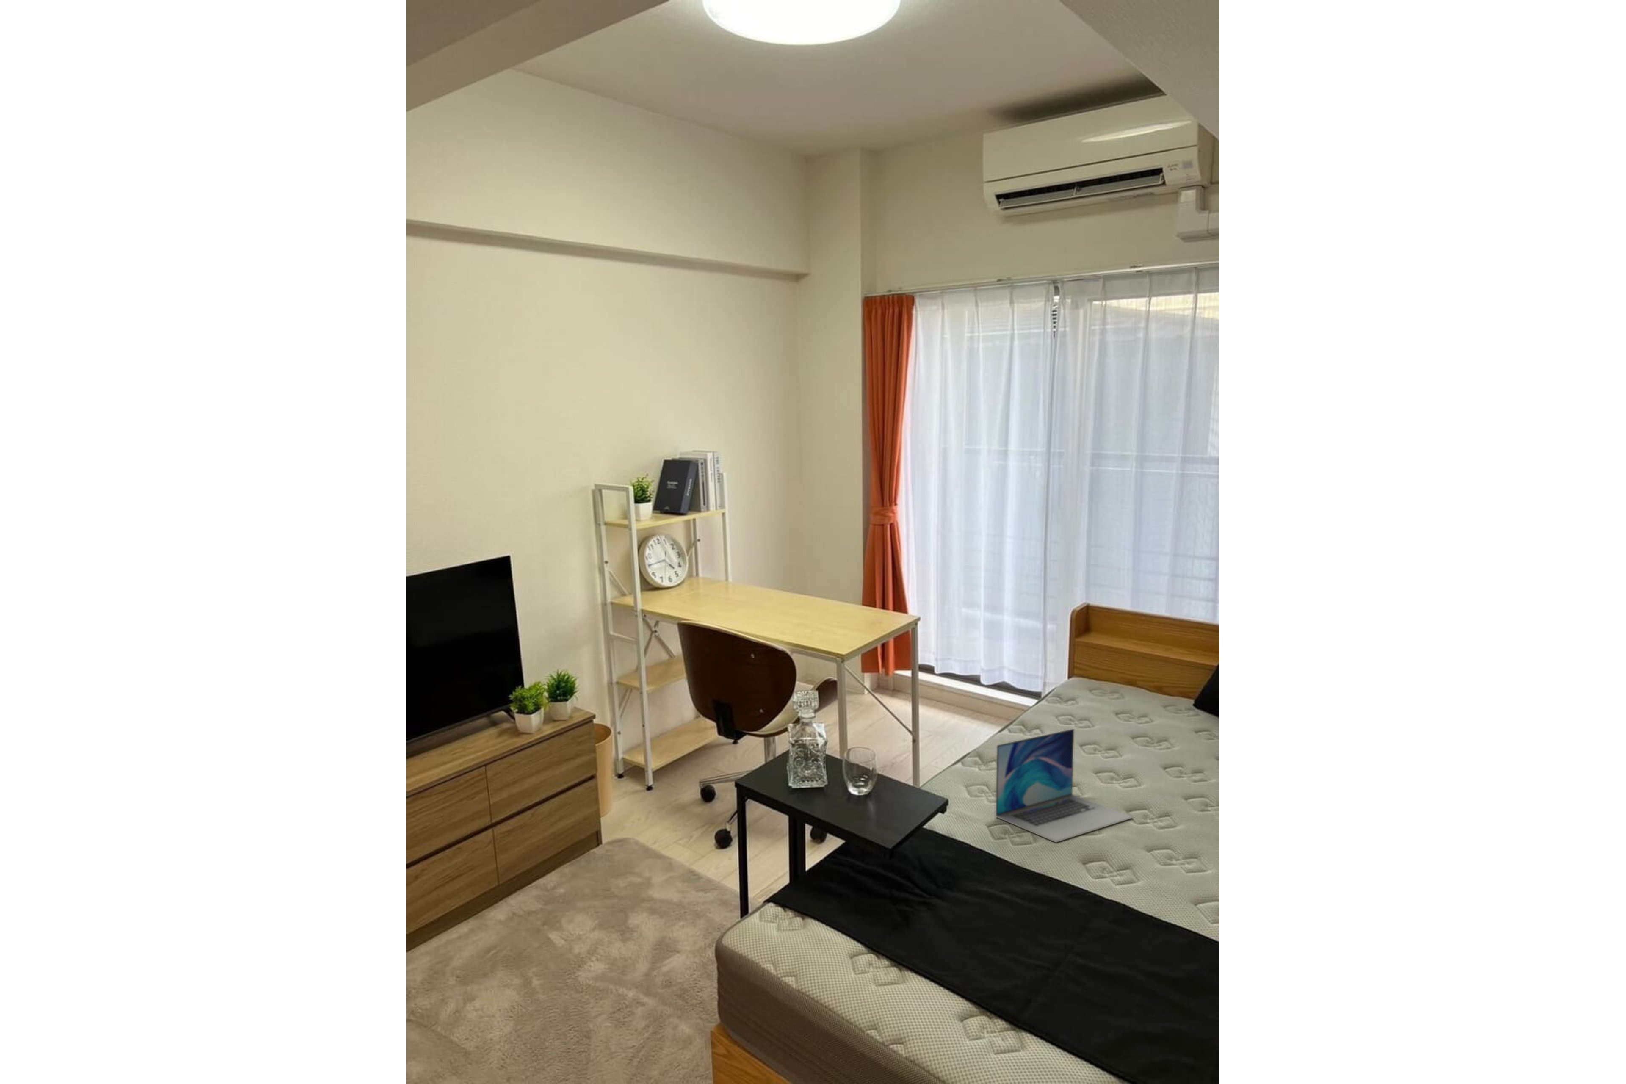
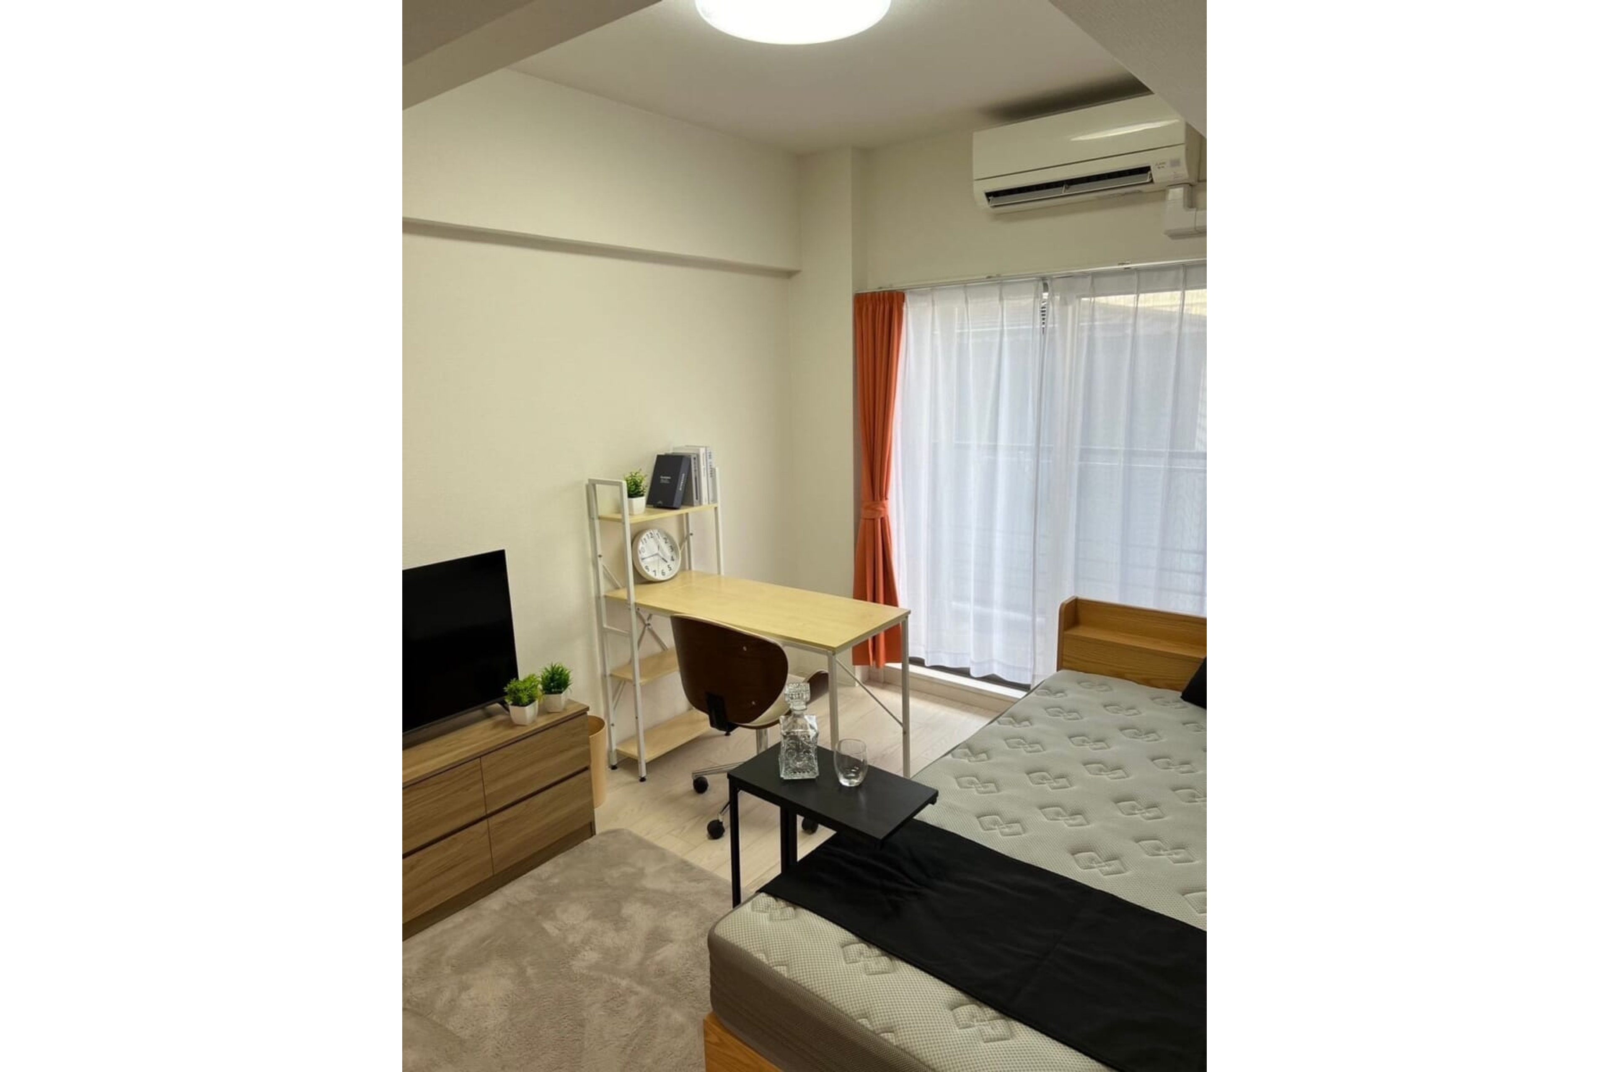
- laptop (1065, 782)
